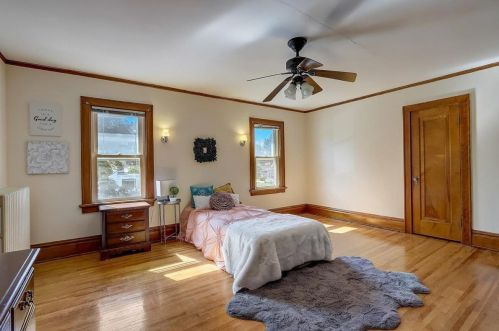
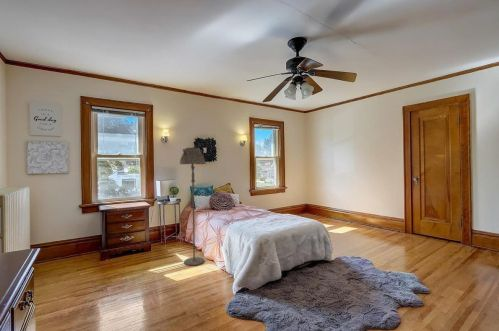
+ floor lamp (193, 204)
